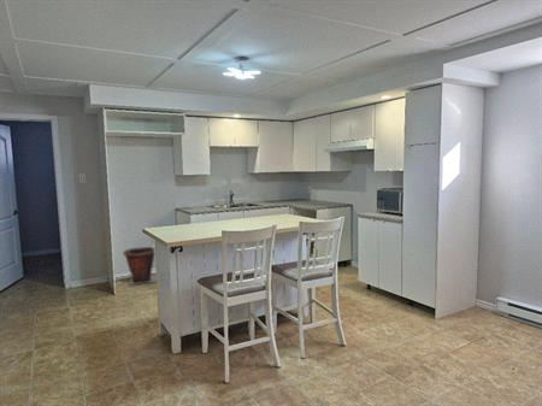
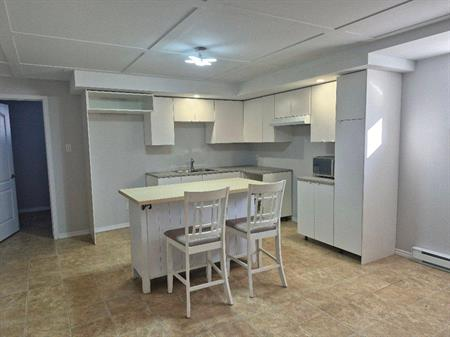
- waste bin (141, 264)
